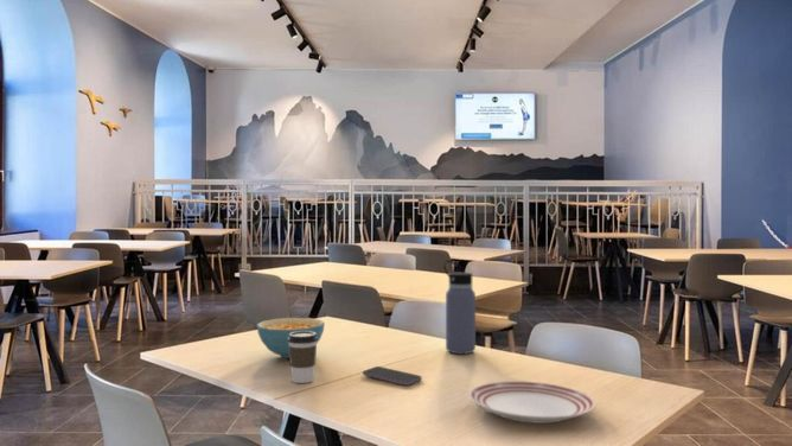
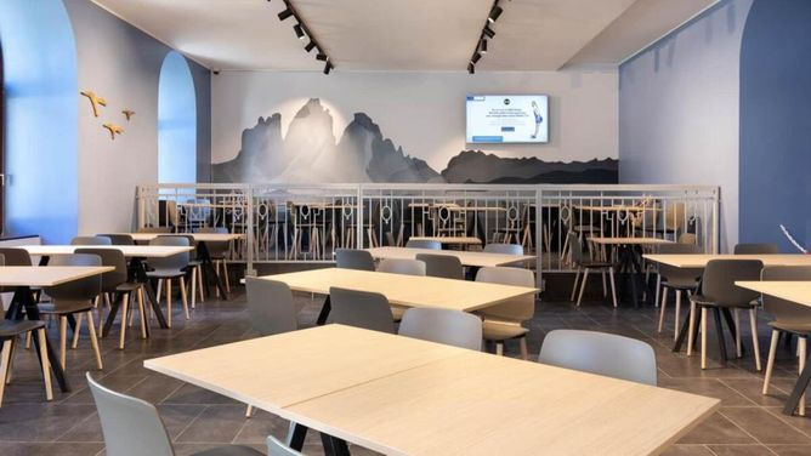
- cereal bowl (288, 337)
- coffee cup (302, 356)
- dinner plate (530, 402)
- water bottle (459, 306)
- smartphone (391, 375)
